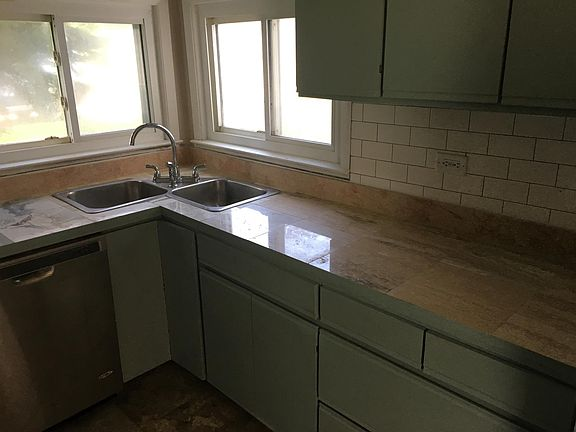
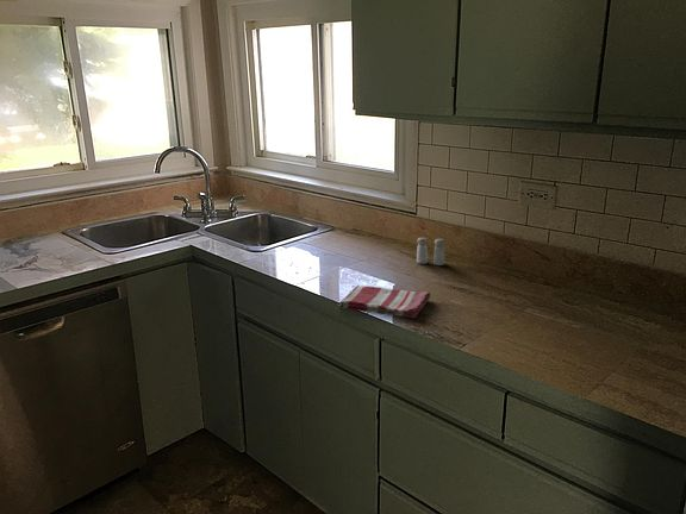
+ dish towel (385, 299)
+ salt and pepper shaker (426, 250)
